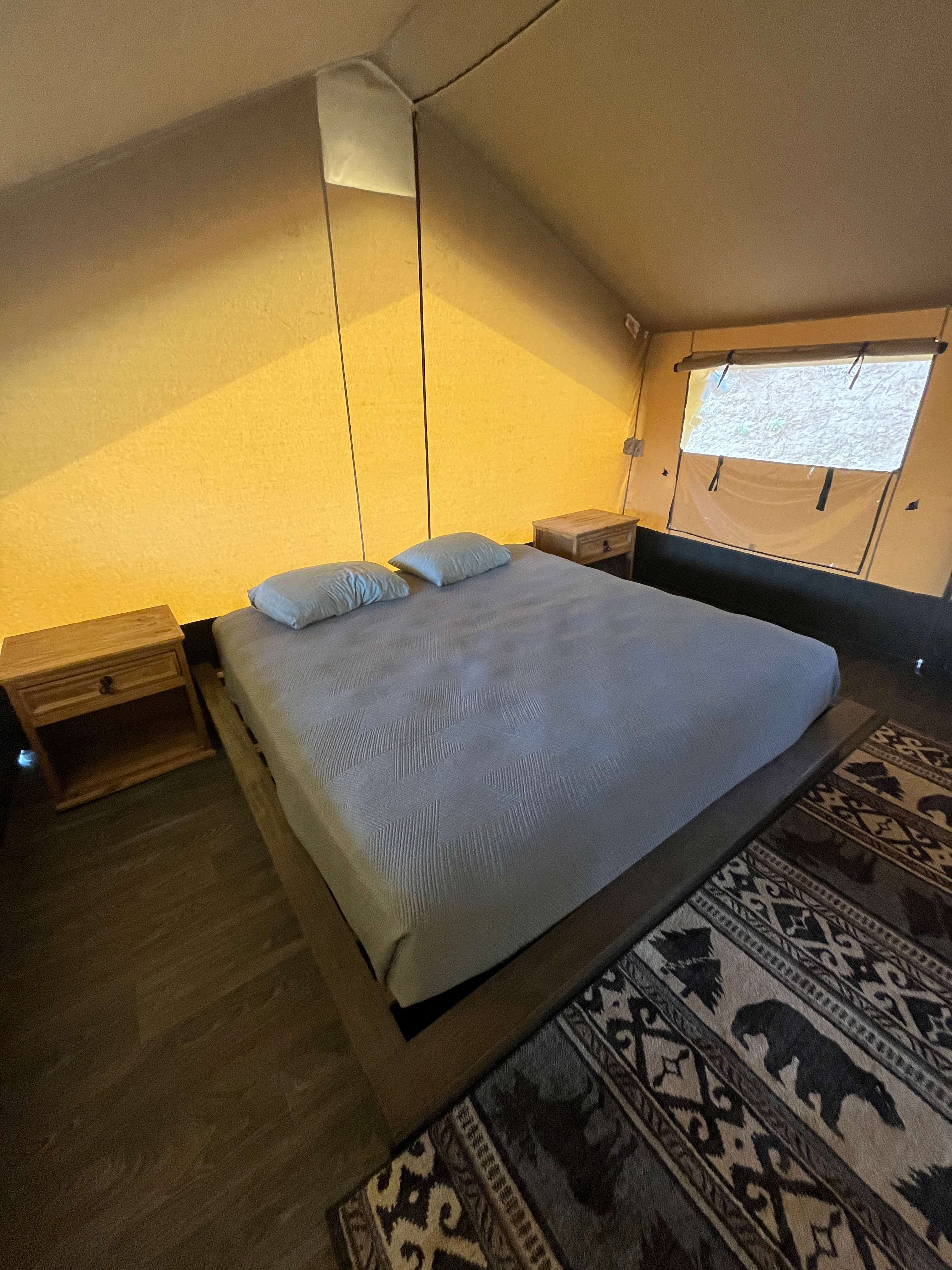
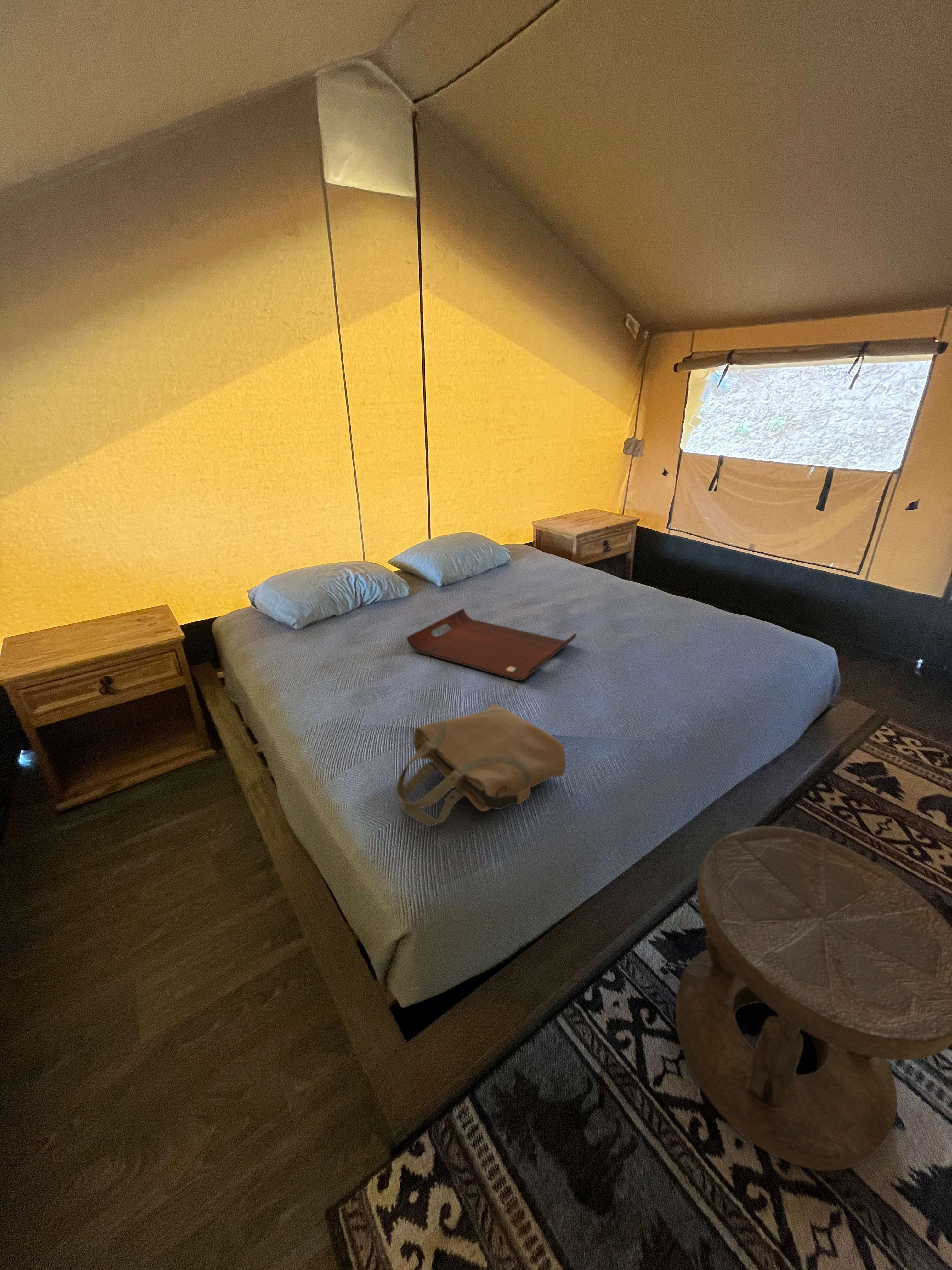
+ tote bag (473, 765)
+ stool (798, 988)
+ serving tray (492, 641)
